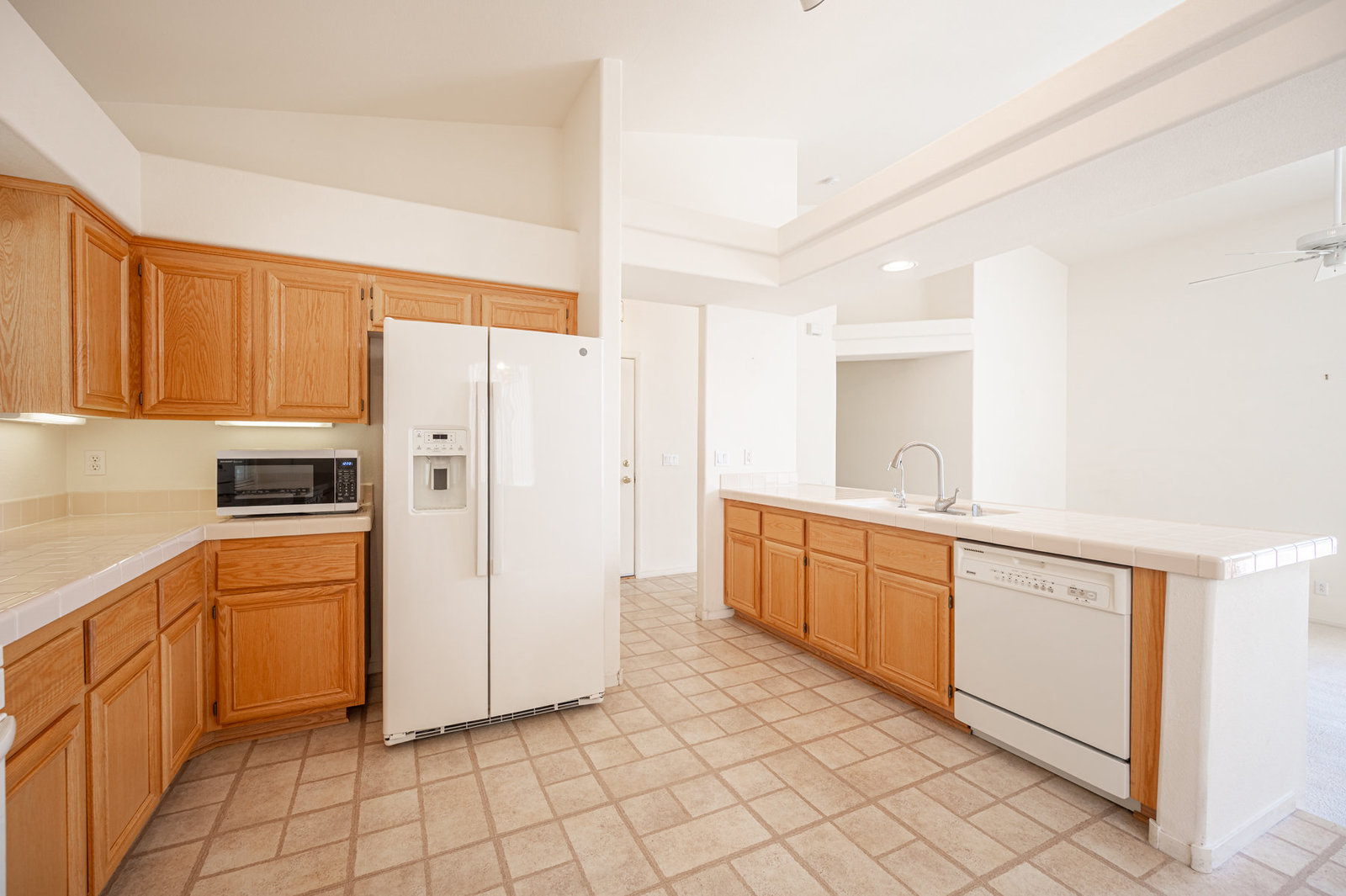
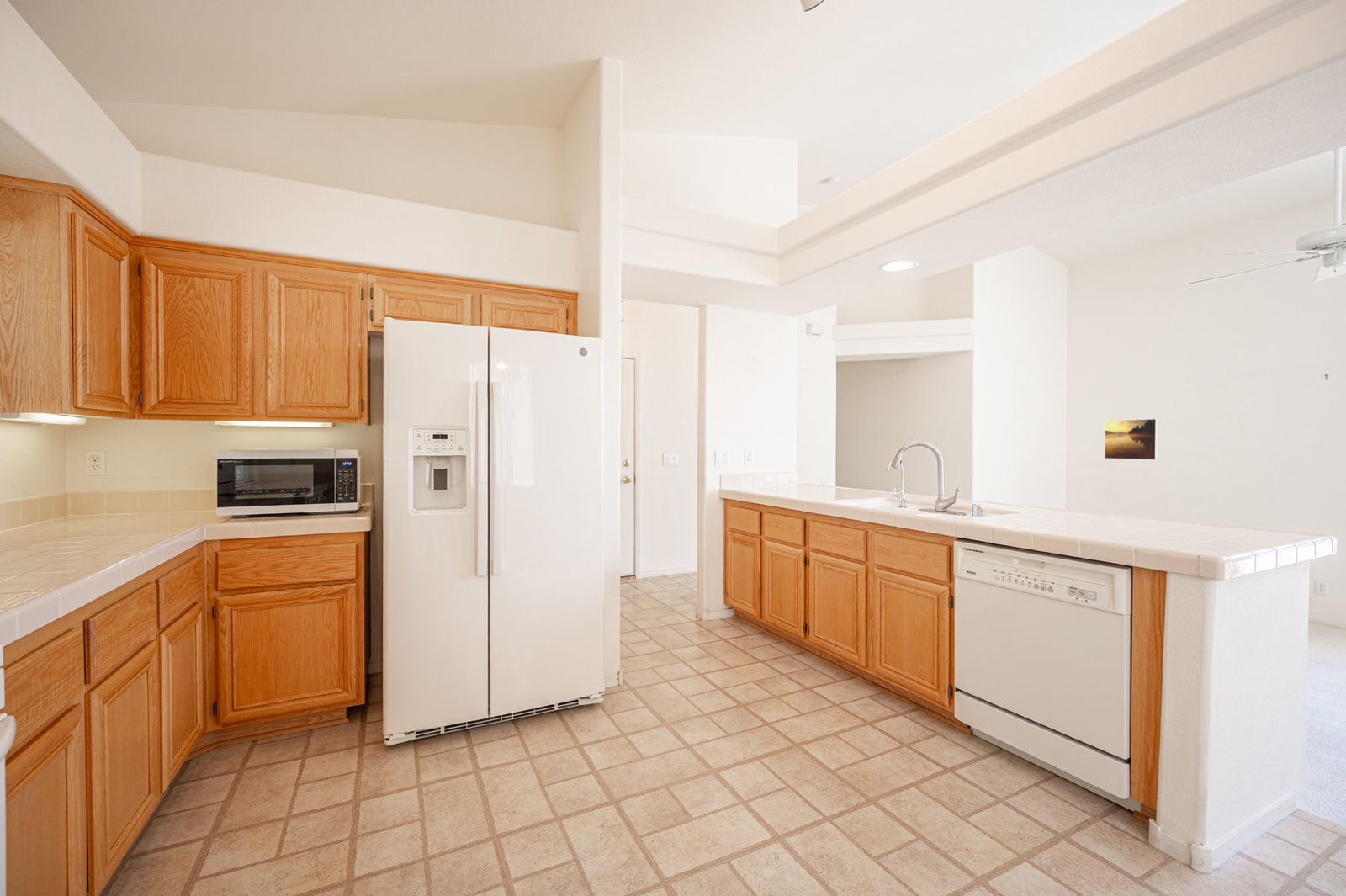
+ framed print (1130, 439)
